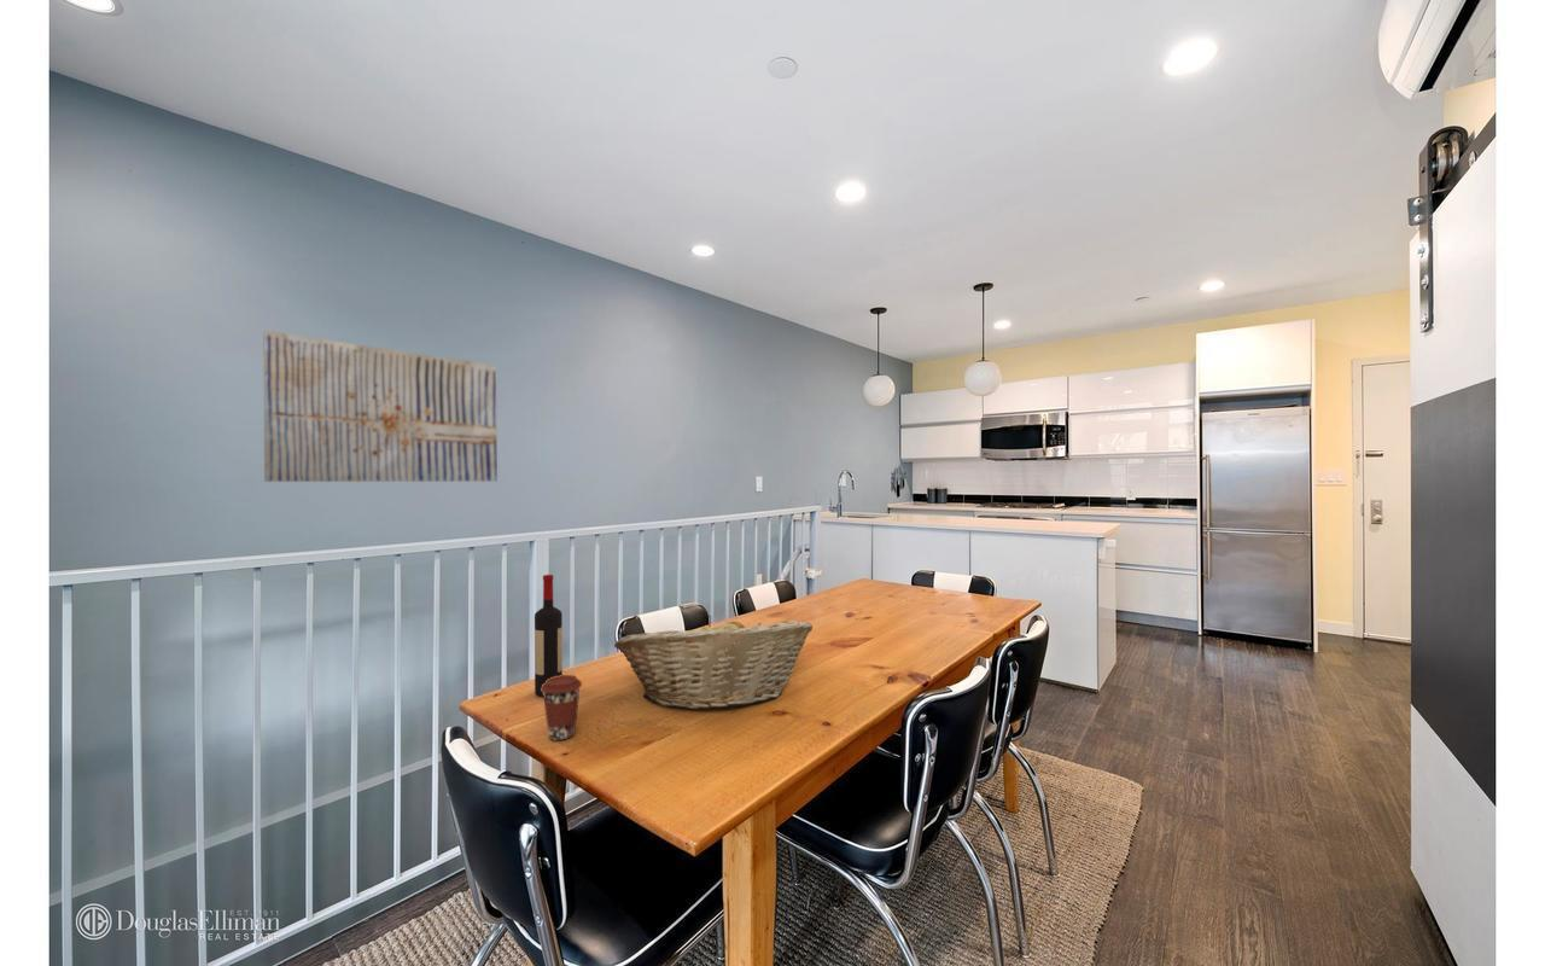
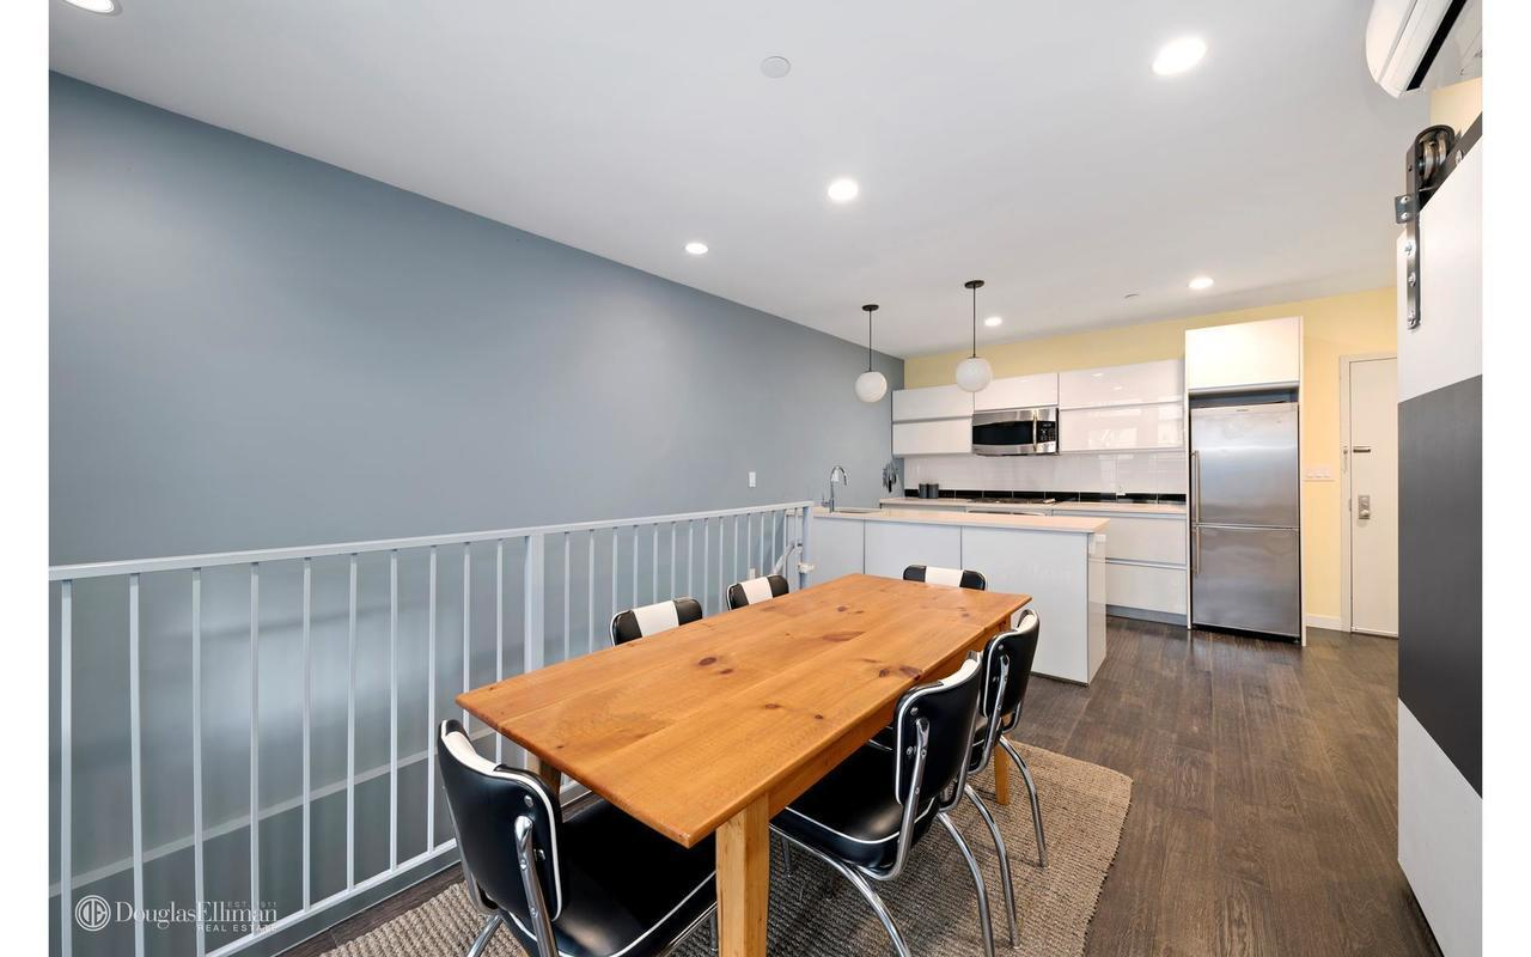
- fruit basket (716, 651)
- wall art (395, 415)
- coffee cup (561, 706)
- wine bottle (548, 633)
